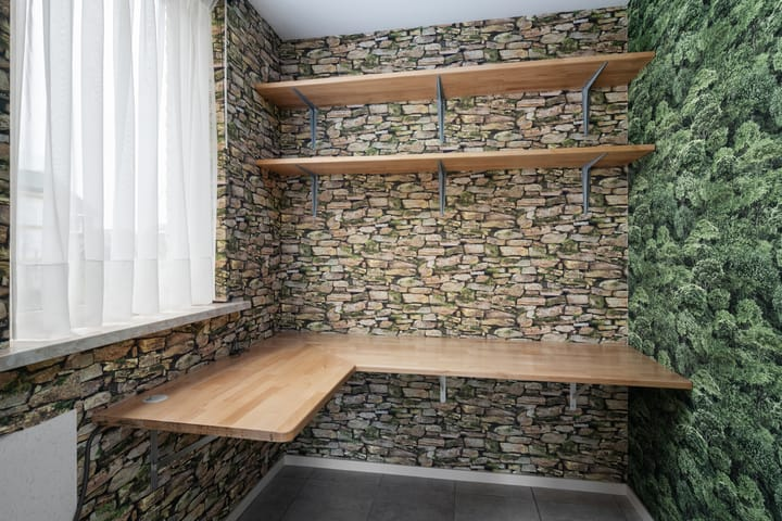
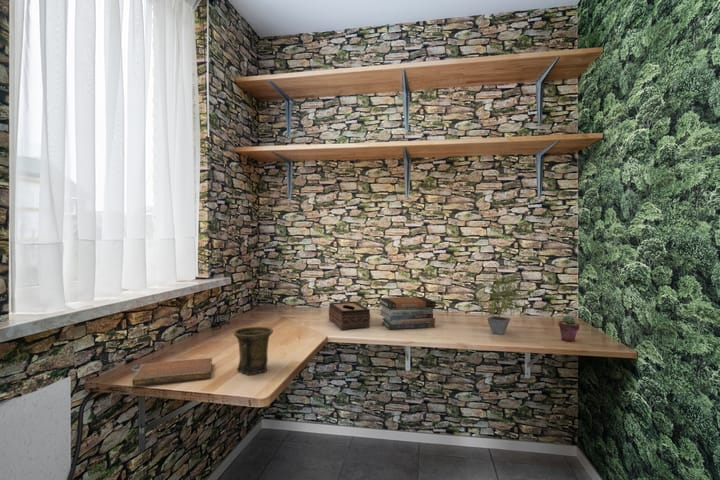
+ potted succulent (568, 327)
+ book stack (406, 312)
+ mug (253, 350)
+ potted plant (502, 300)
+ notebook (175, 370)
+ tissue box (348, 314)
